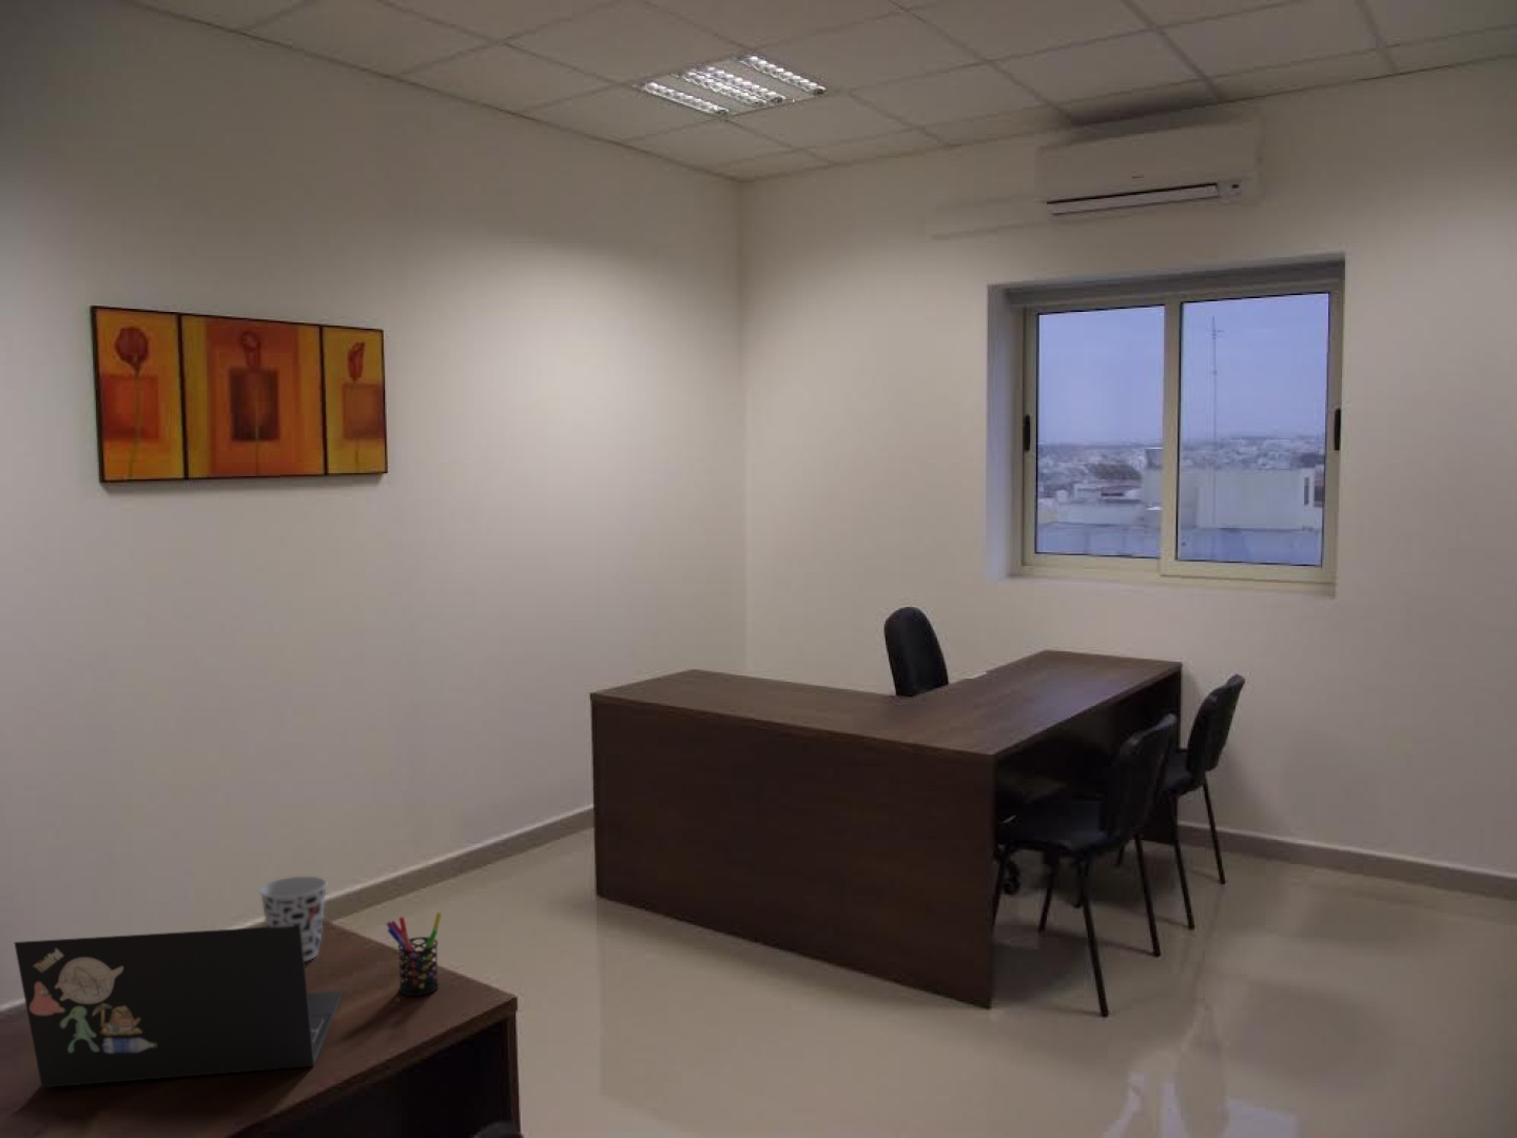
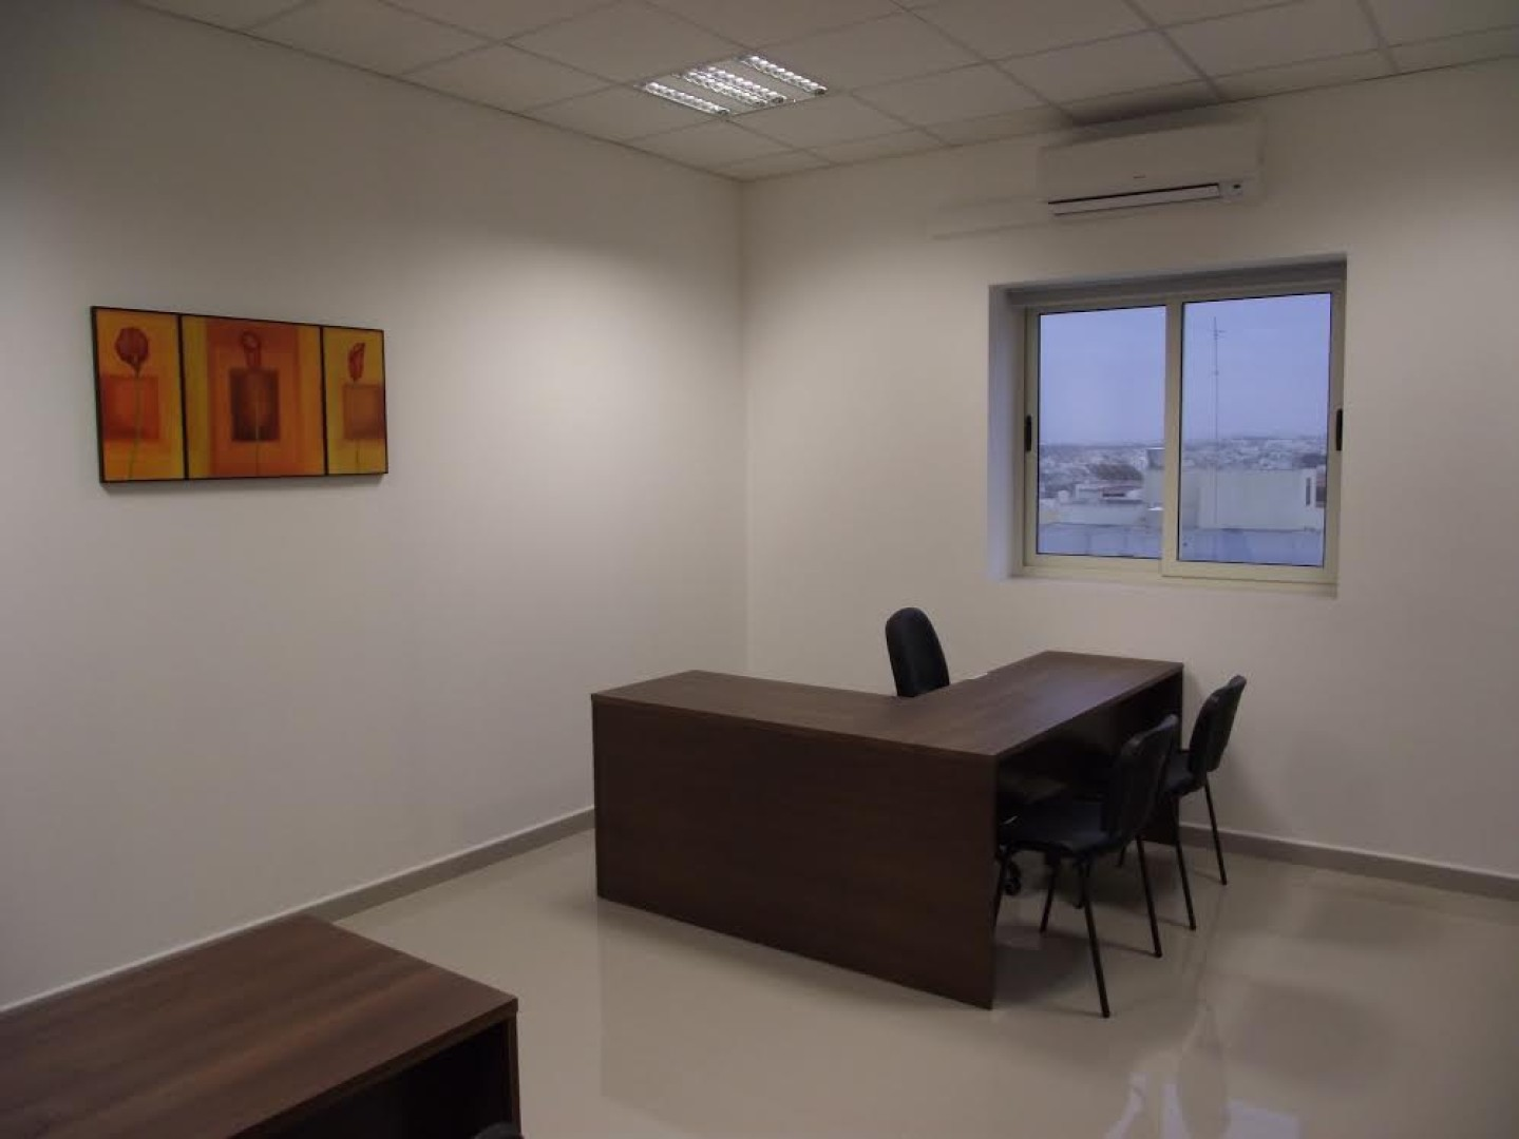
- laptop (195, 972)
- pen holder (418, 952)
- cup (294, 920)
